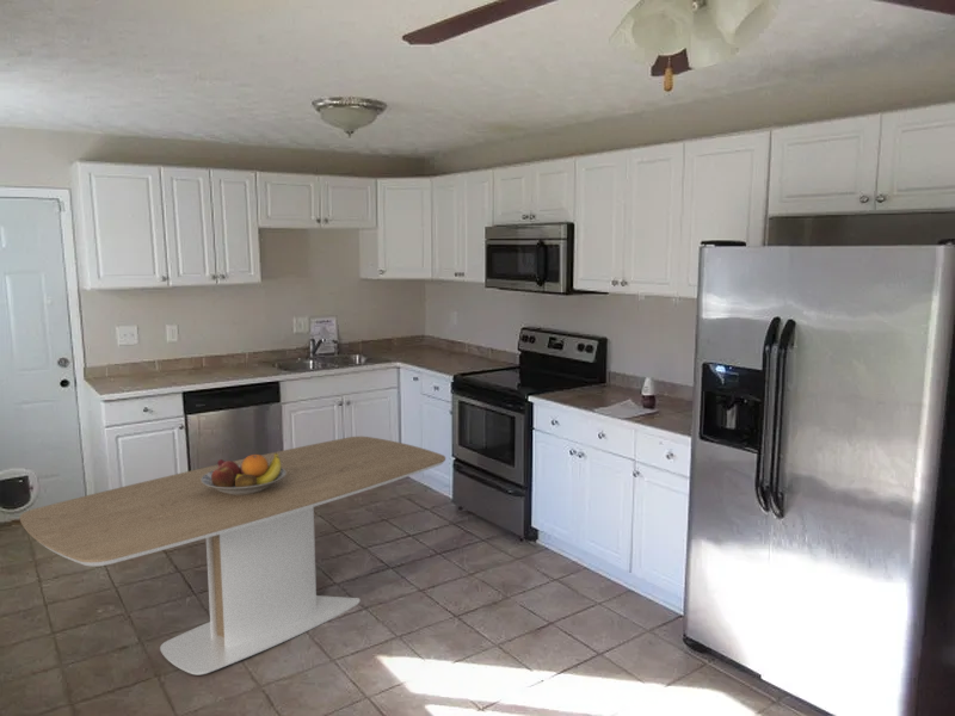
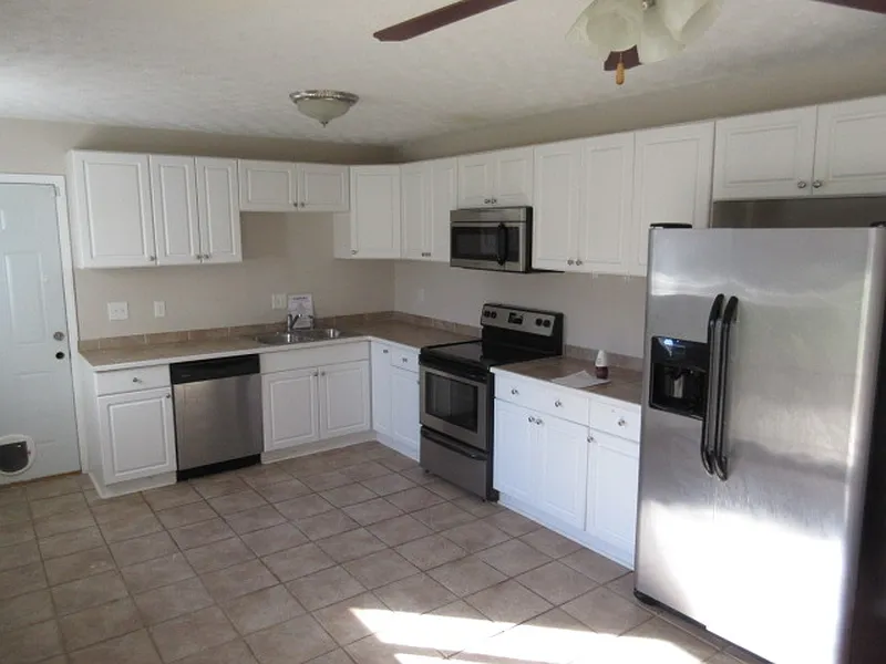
- dining table (264, 553)
- fruit bowl (244, 471)
